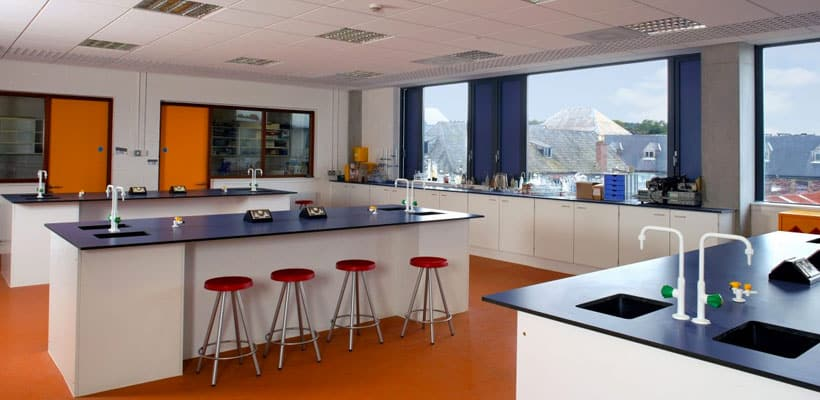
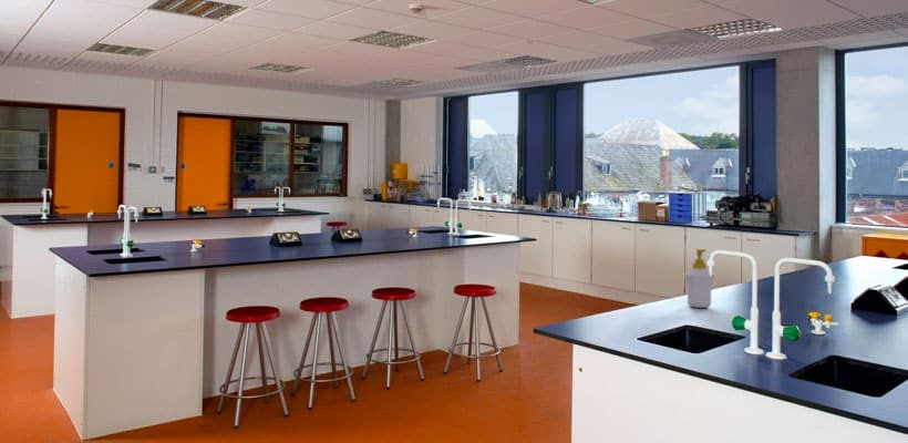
+ soap bottle (699, 277)
